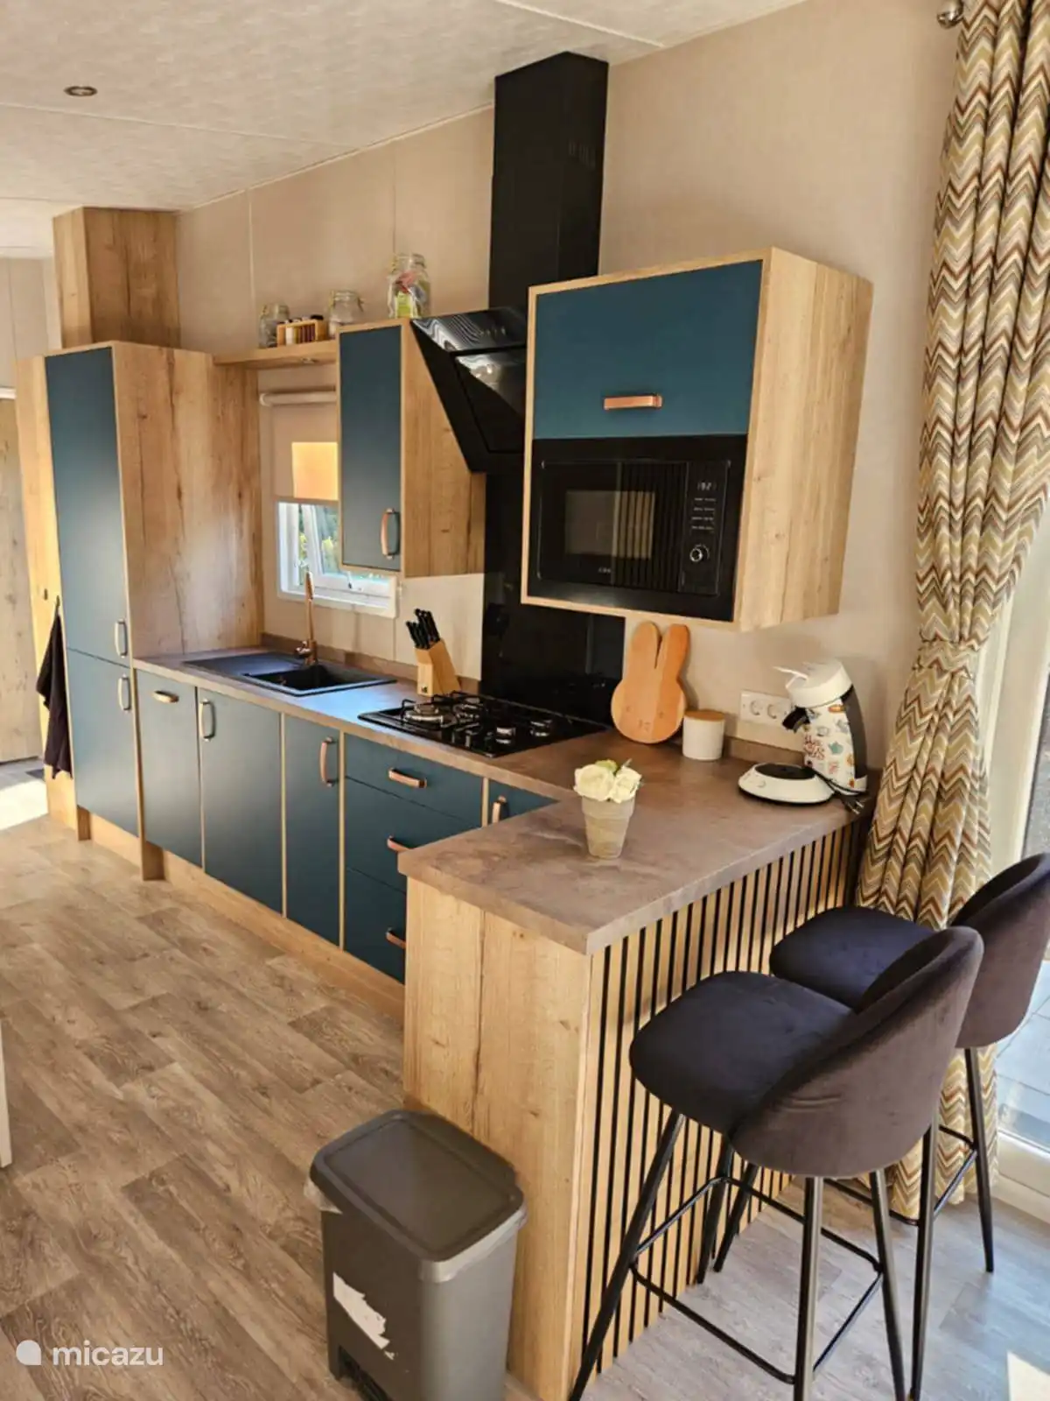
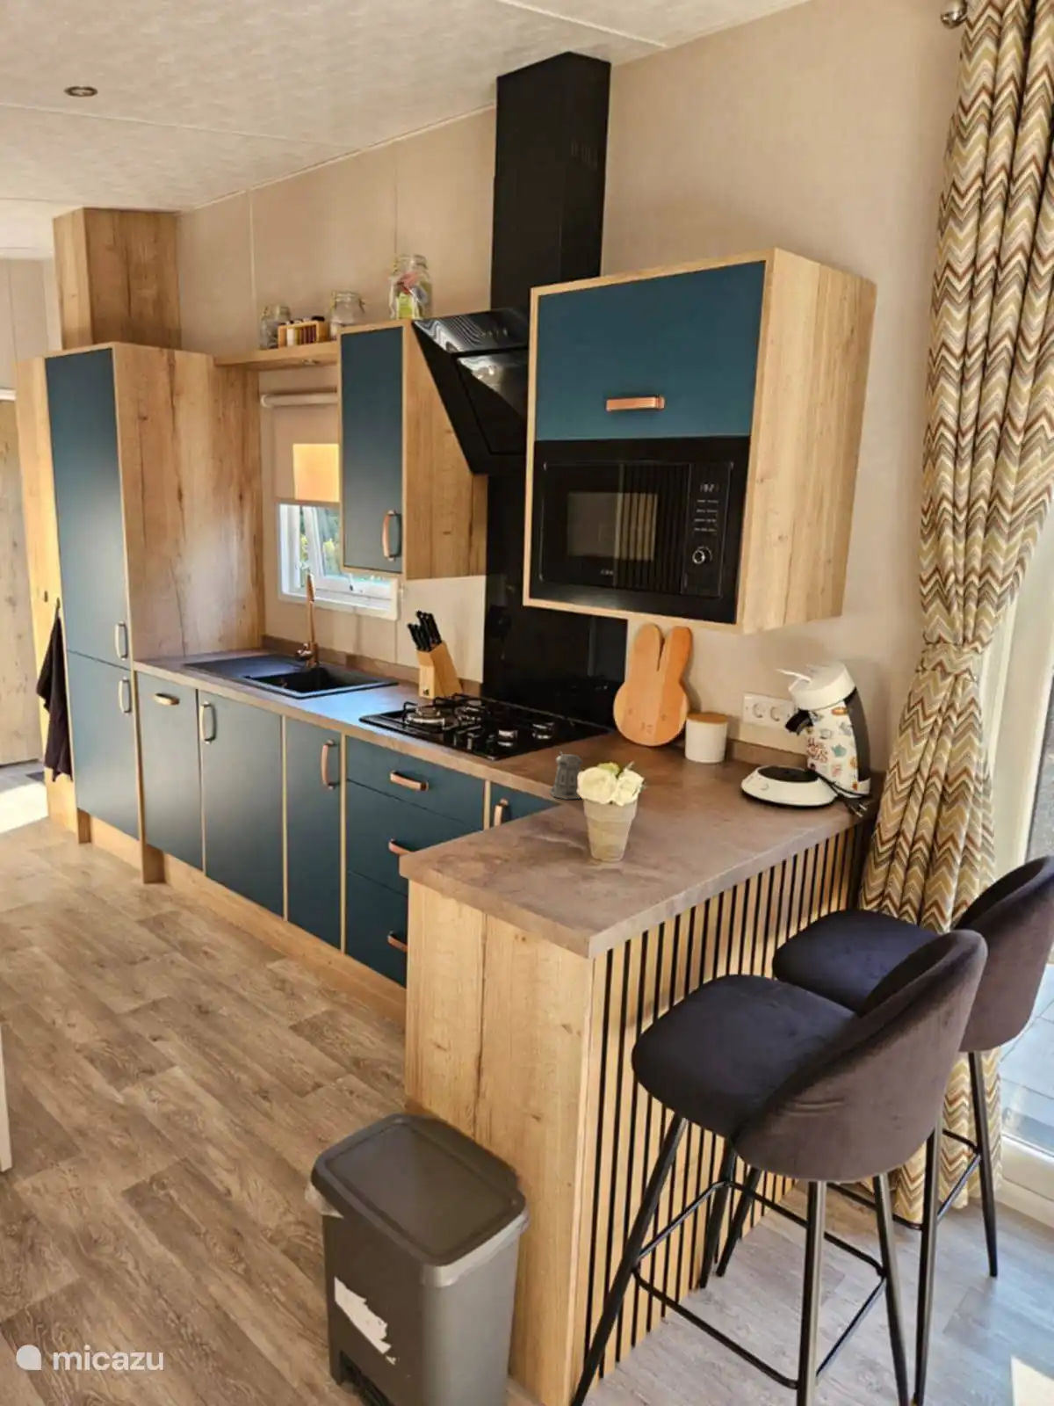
+ pepper shaker (567, 773)
